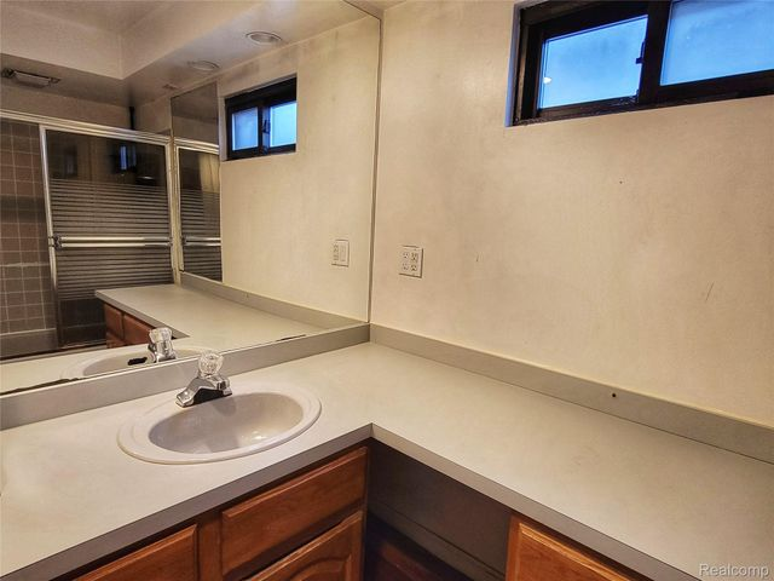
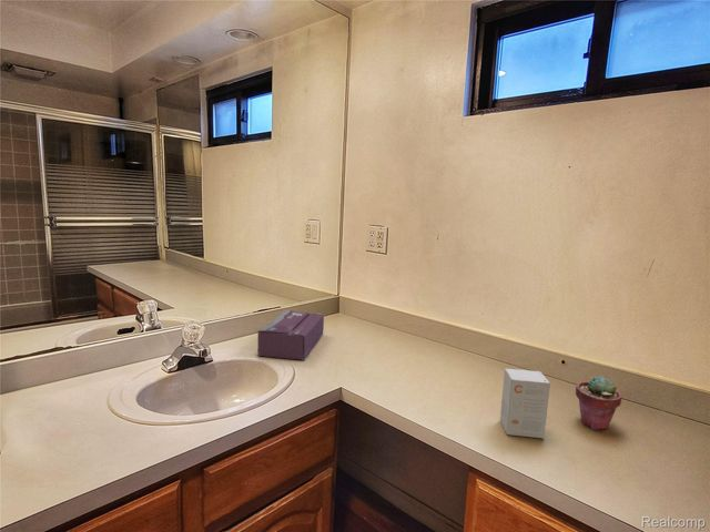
+ potted succulent (597, 399)
+ small box (524, 402)
+ tissue box (293, 332)
